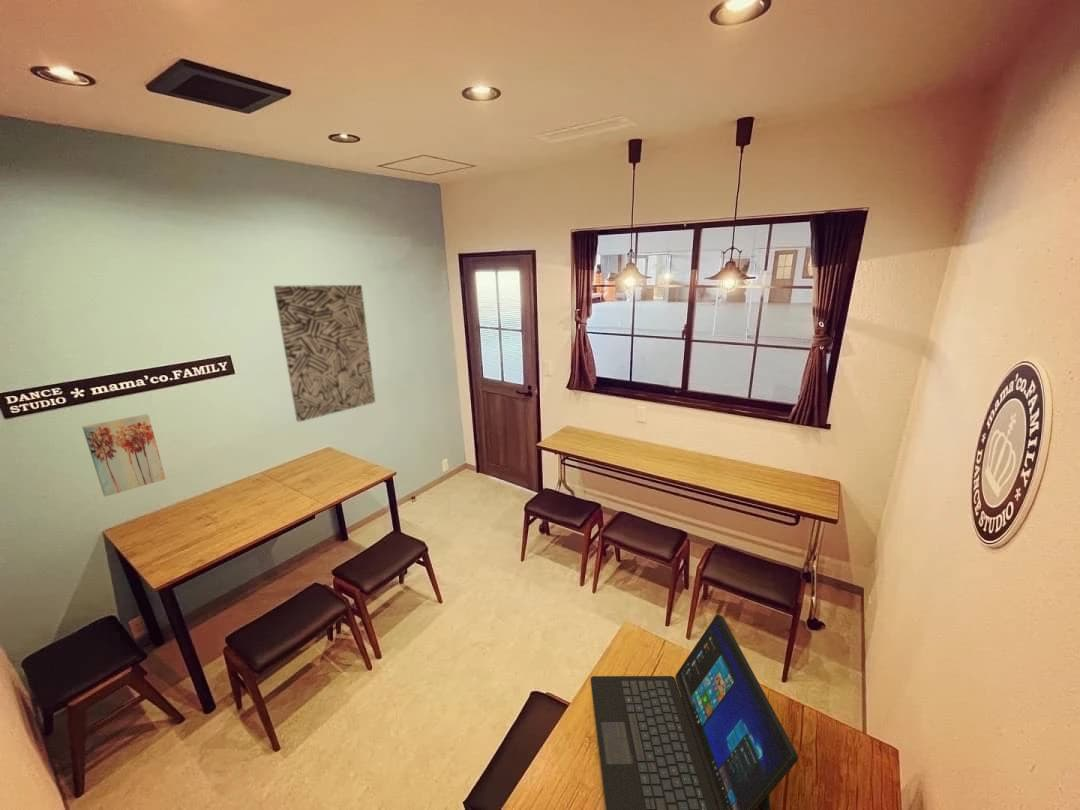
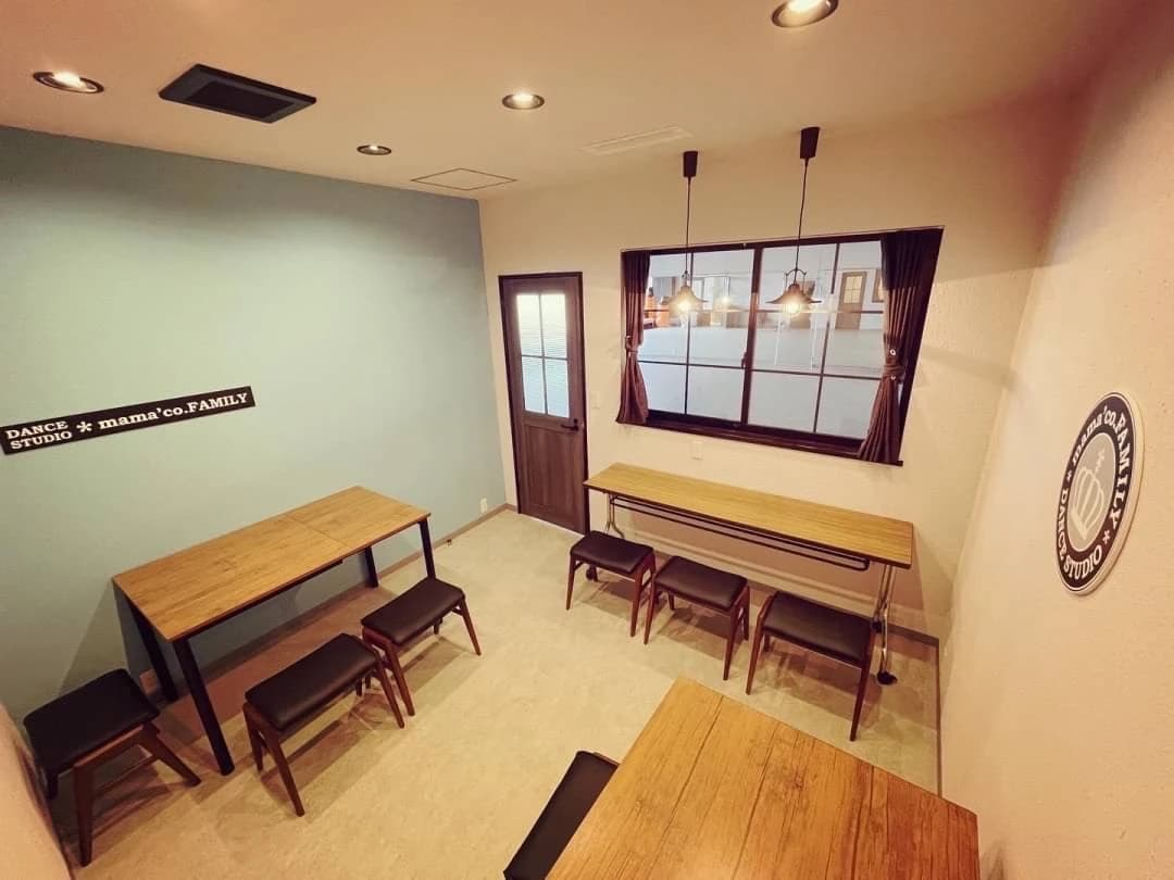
- wall art (126, 454)
- wall art (330, 350)
- laptop (673, 708)
